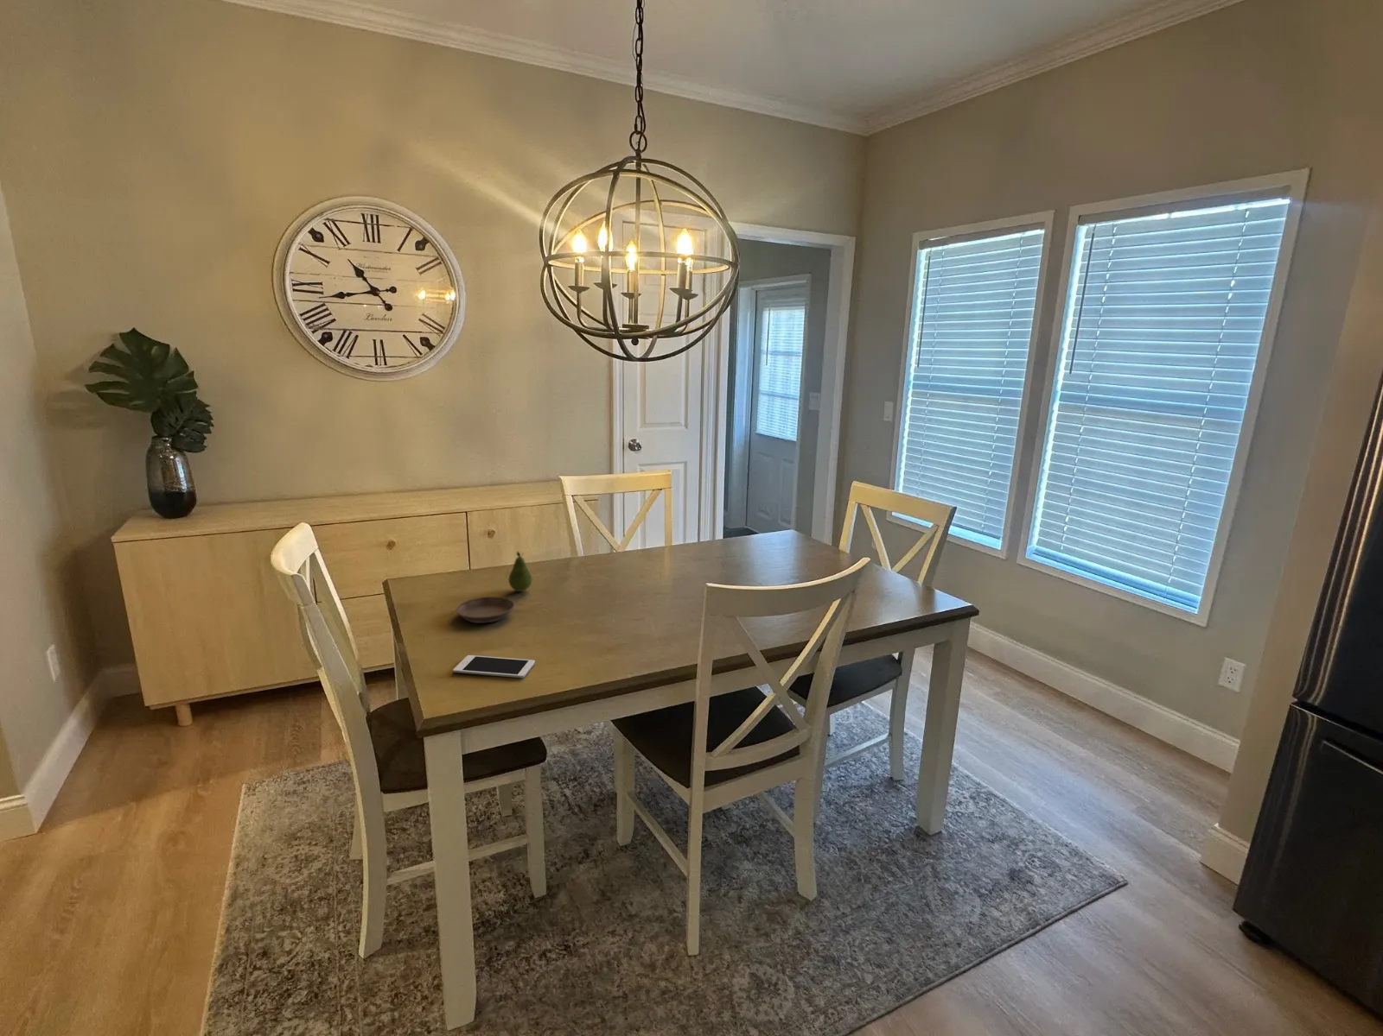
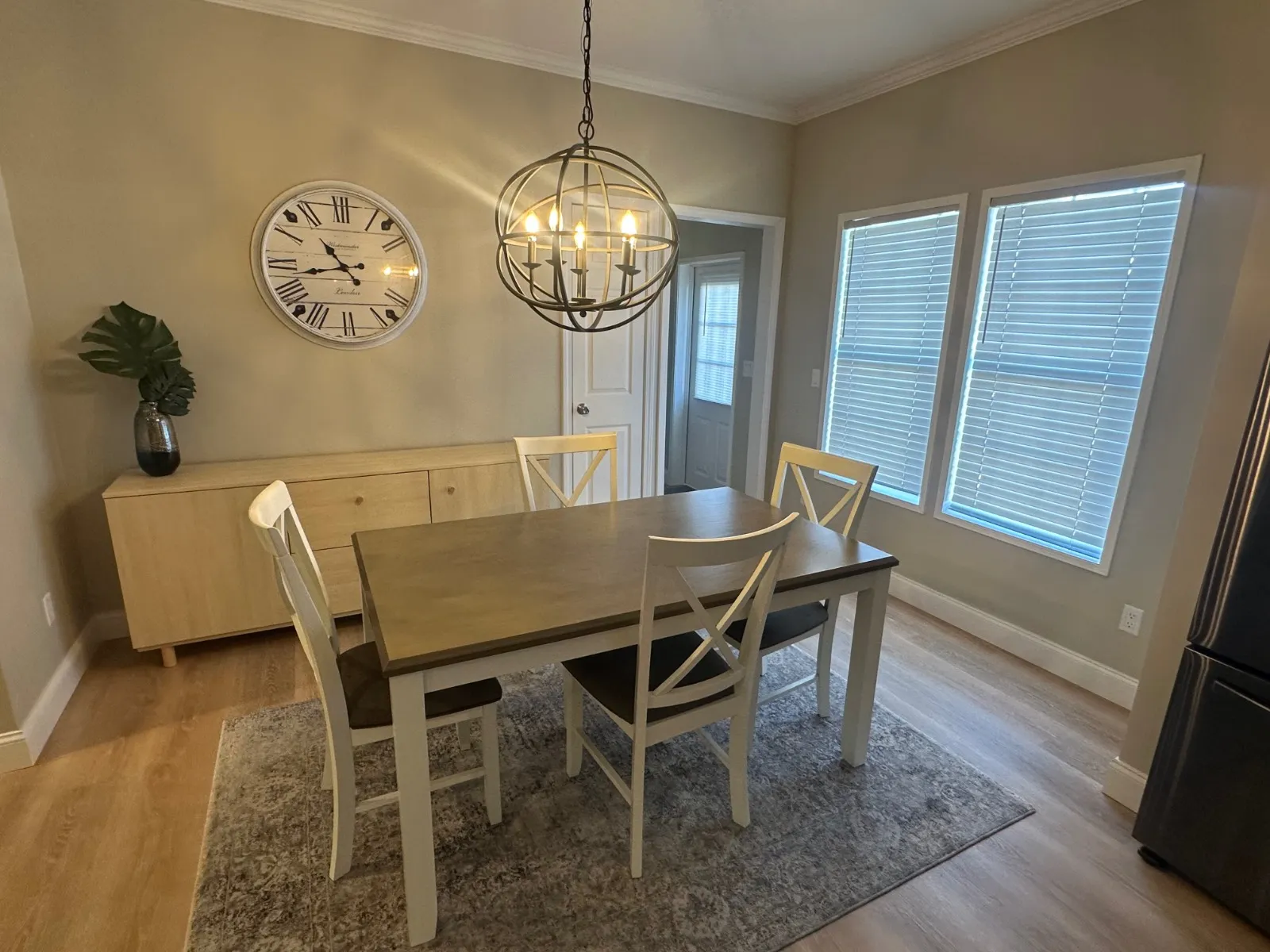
- fruit (519, 570)
- saucer (486, 610)
- cell phone (494, 666)
